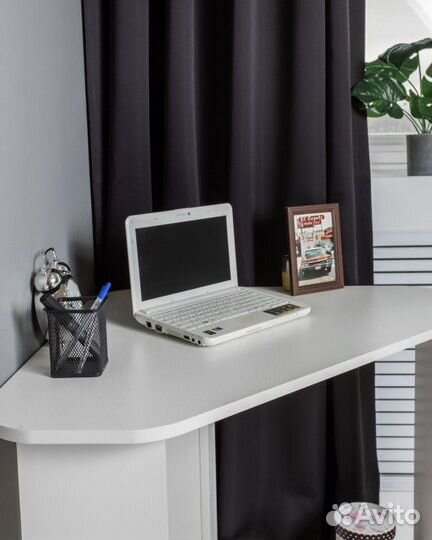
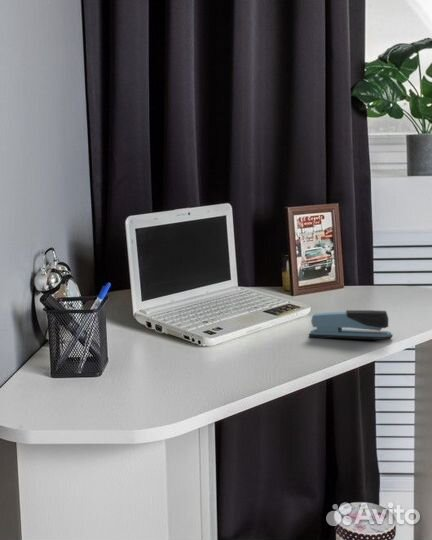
+ stapler (350, 323)
